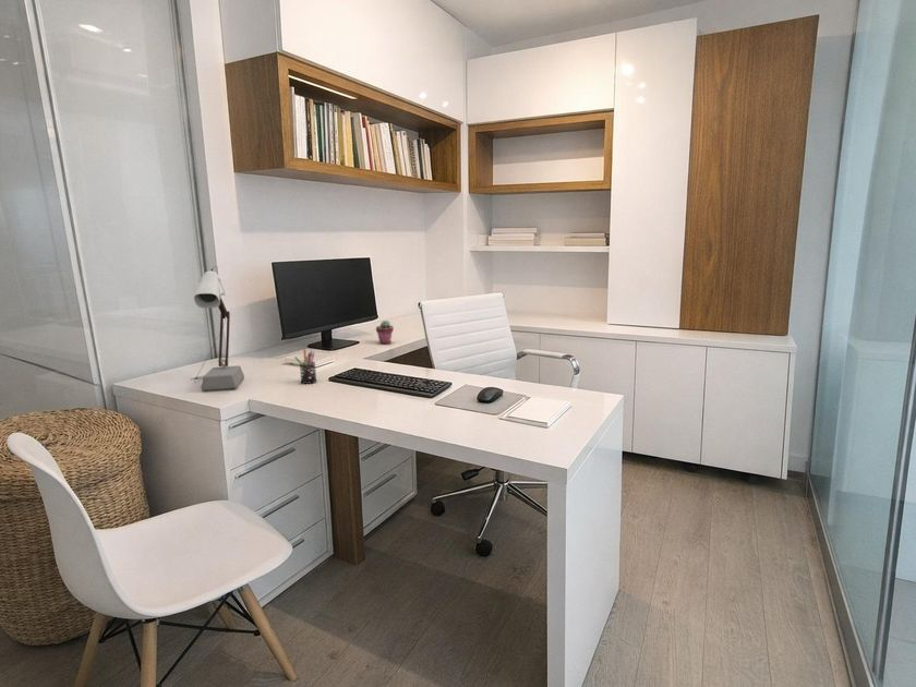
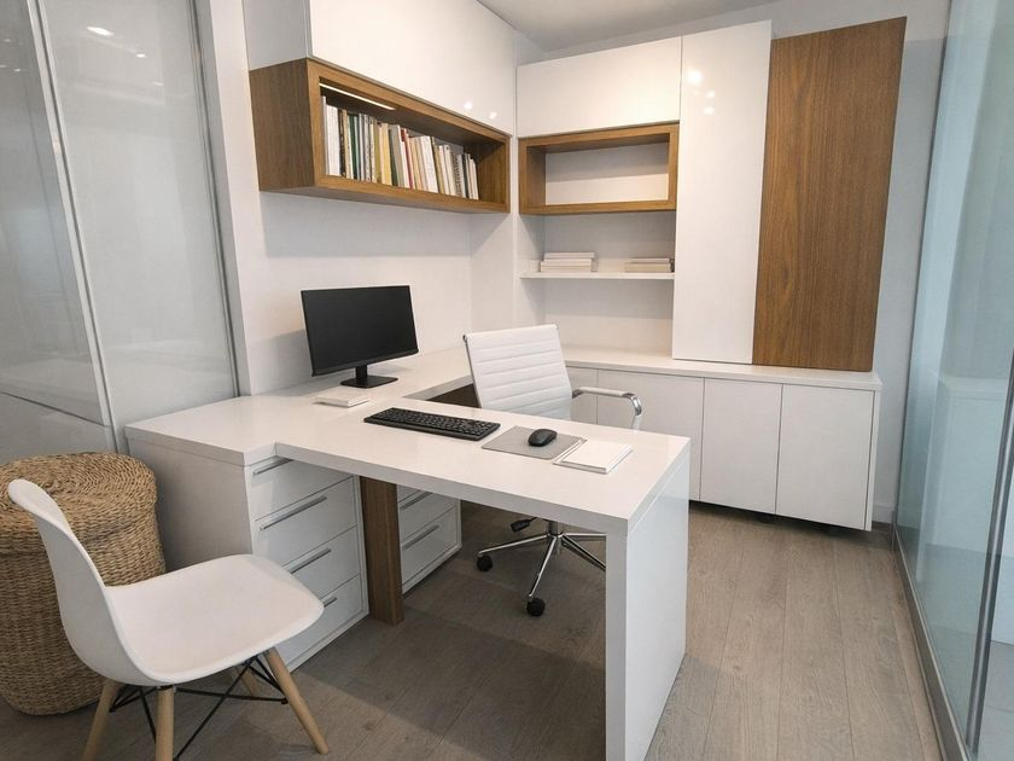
- pen holder (305, 365)
- potted succulent (384, 332)
- desk lamp (220, 325)
